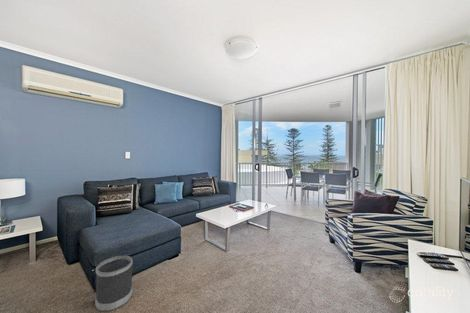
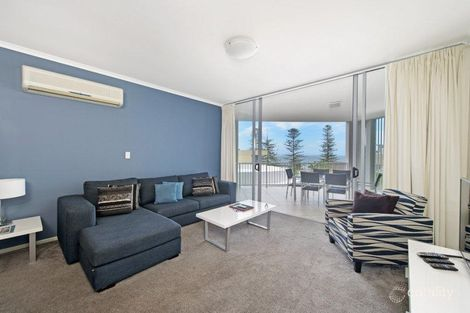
- wastebasket (114, 281)
